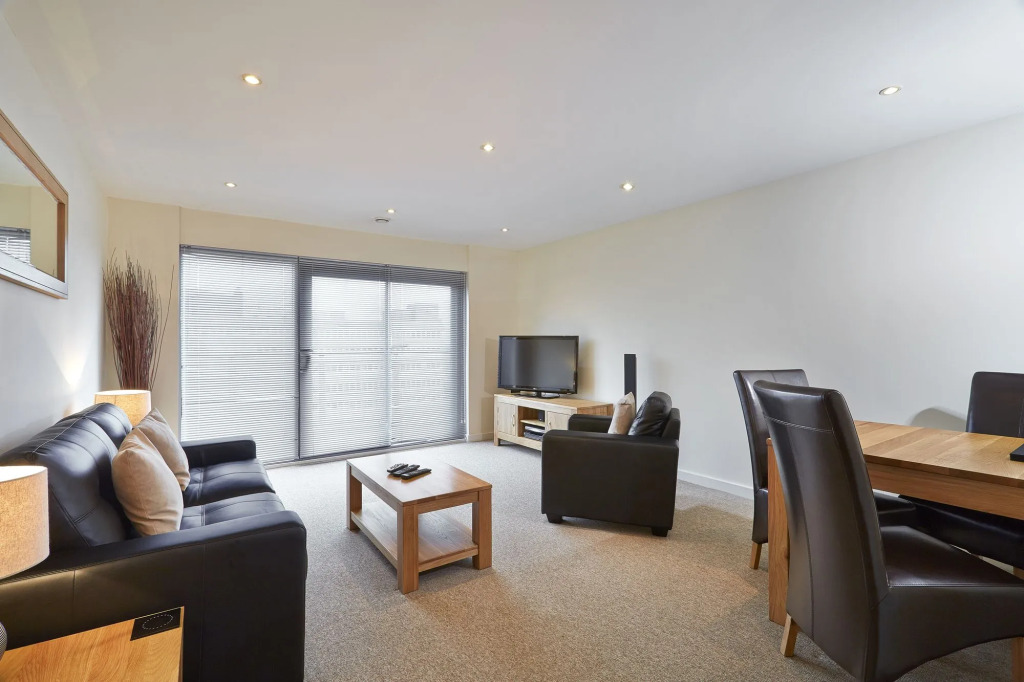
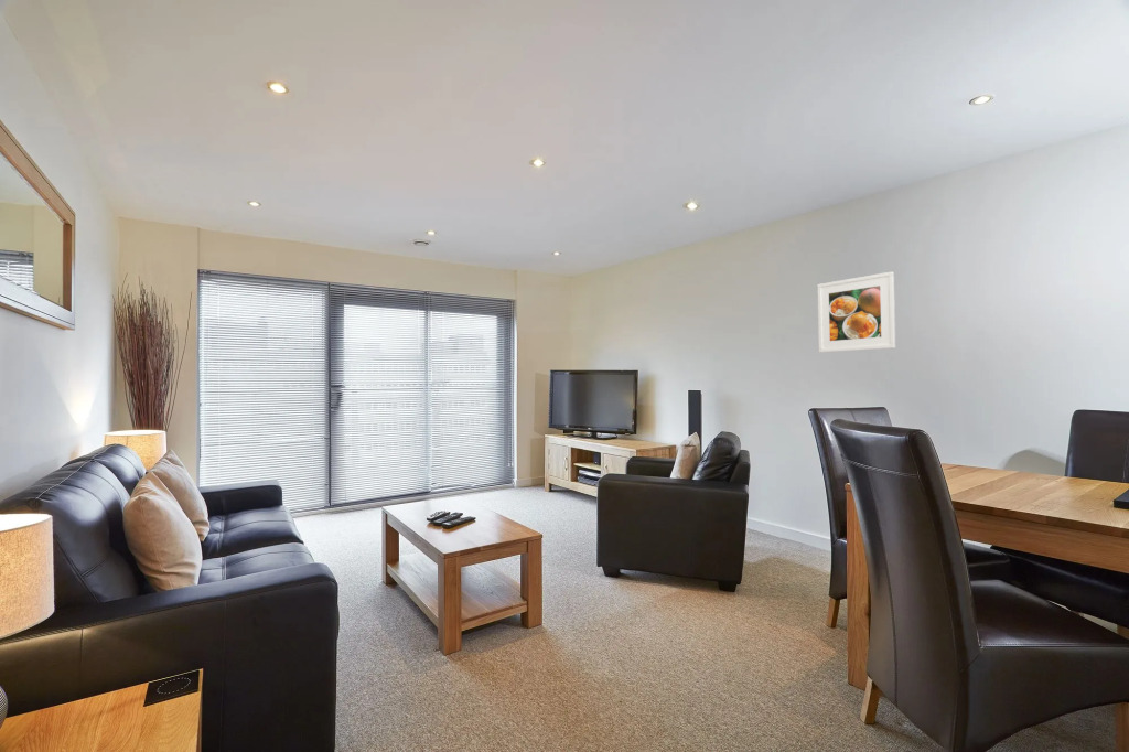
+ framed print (853, 314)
